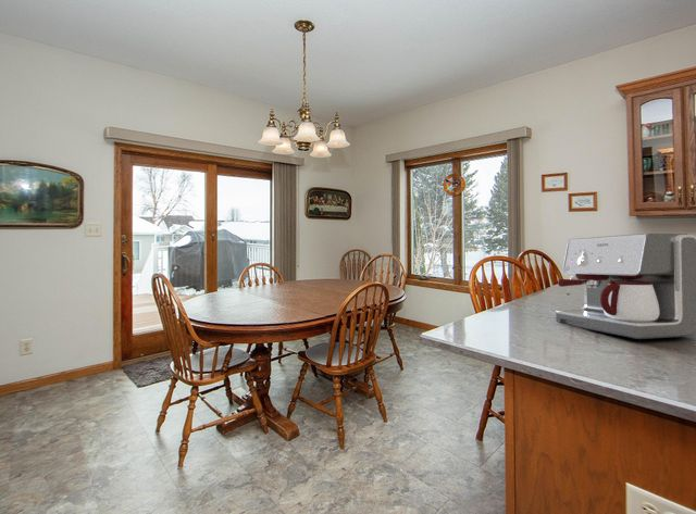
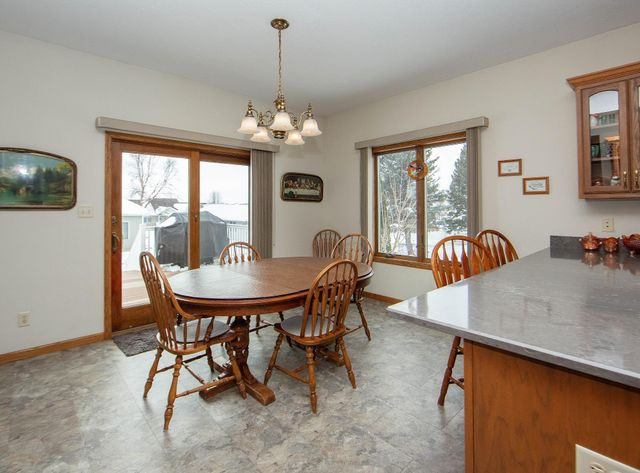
- coffee maker (619, 281)
